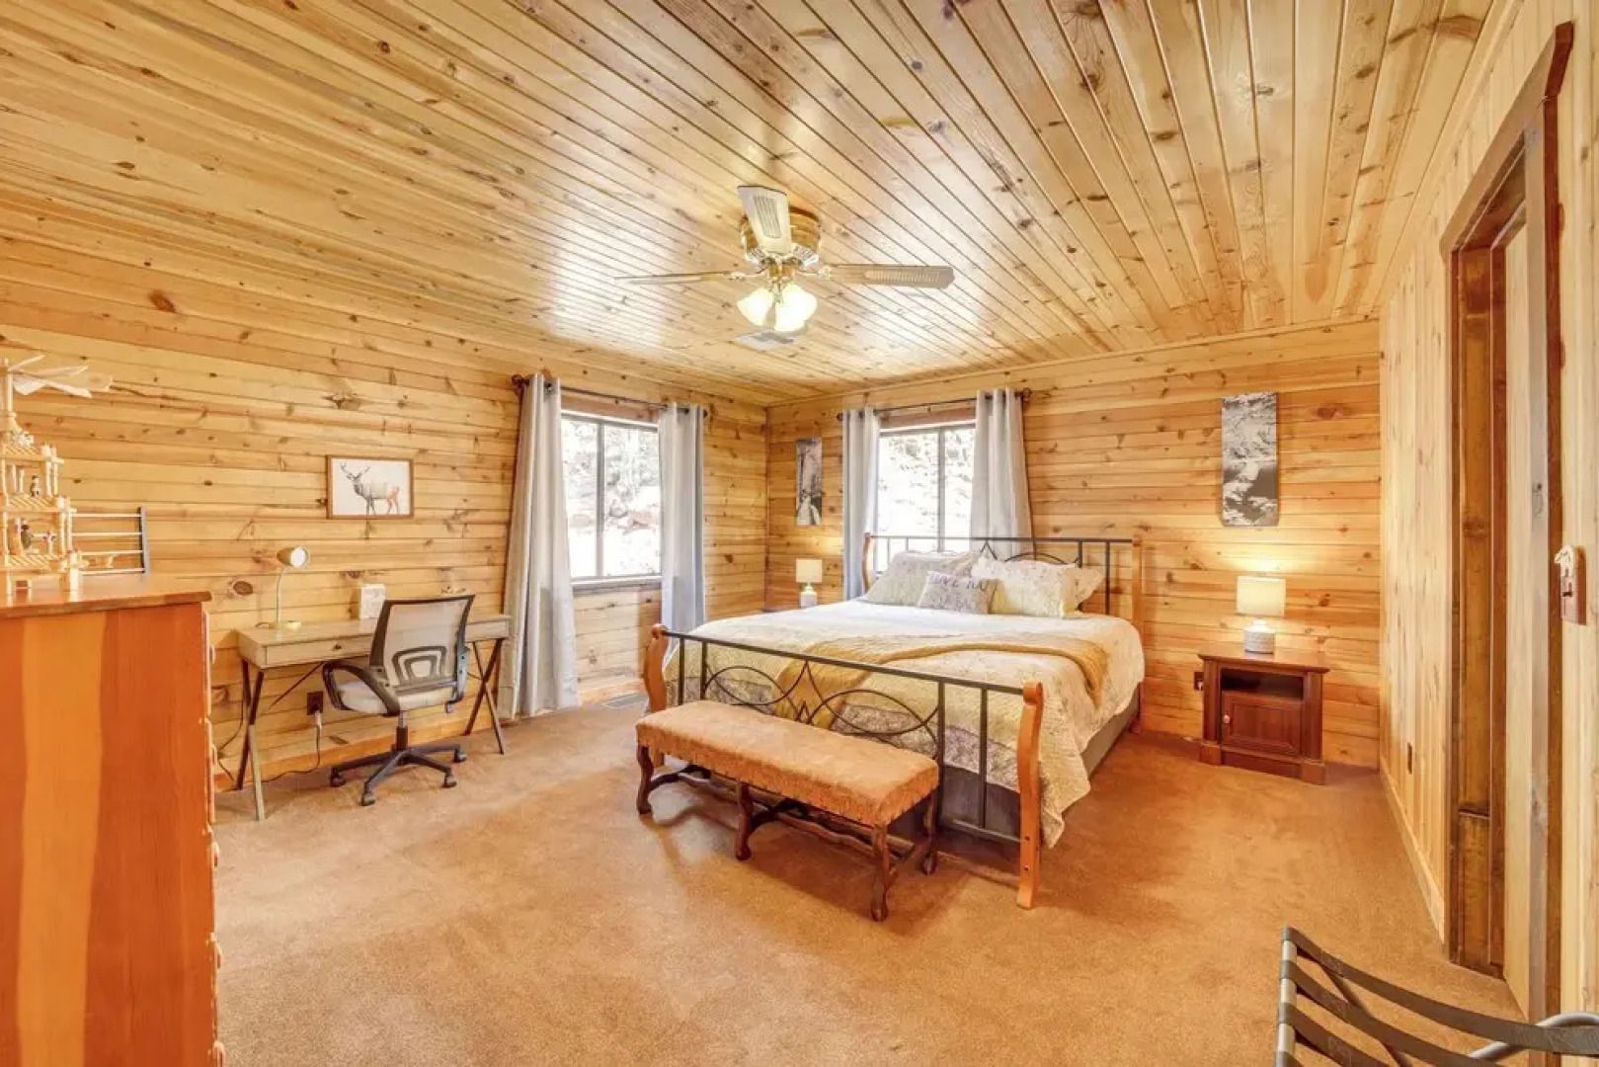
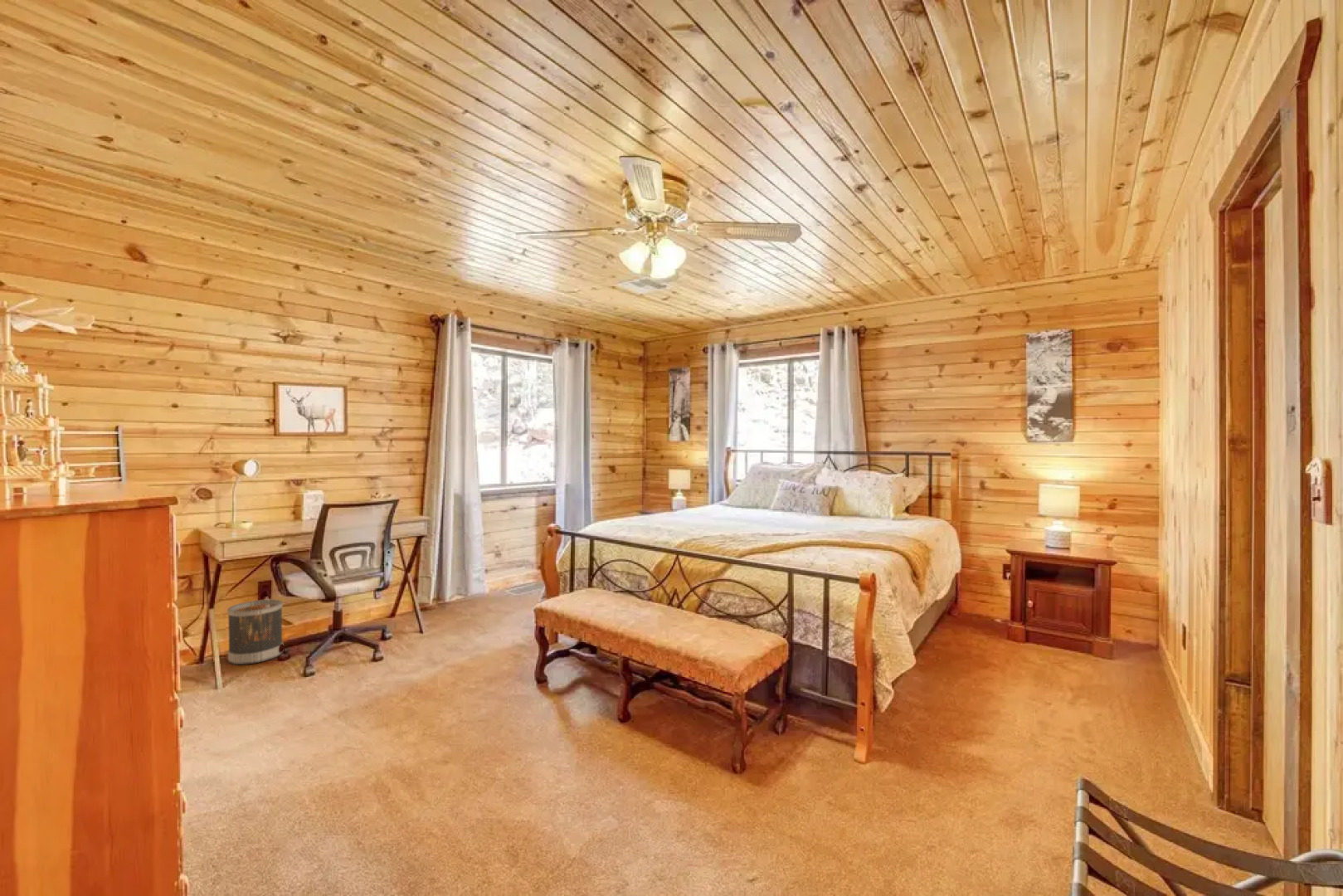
+ wastebasket (255, 631)
